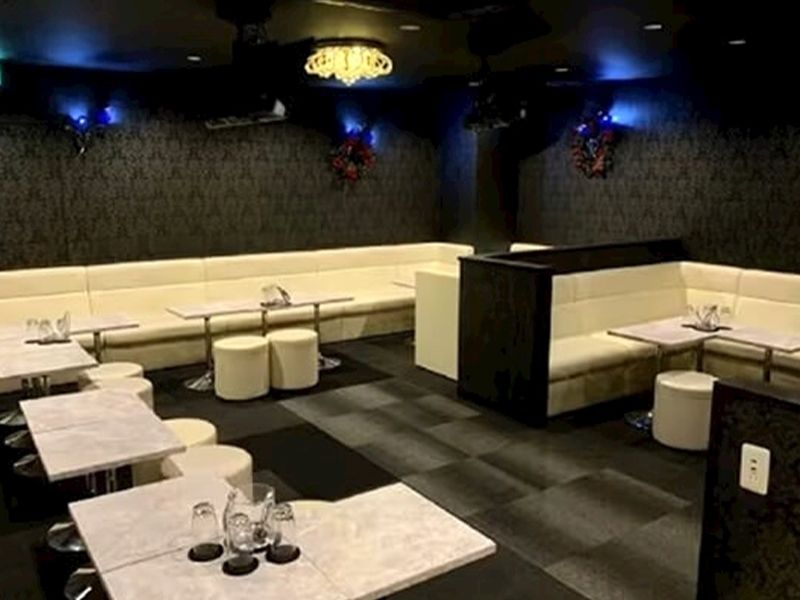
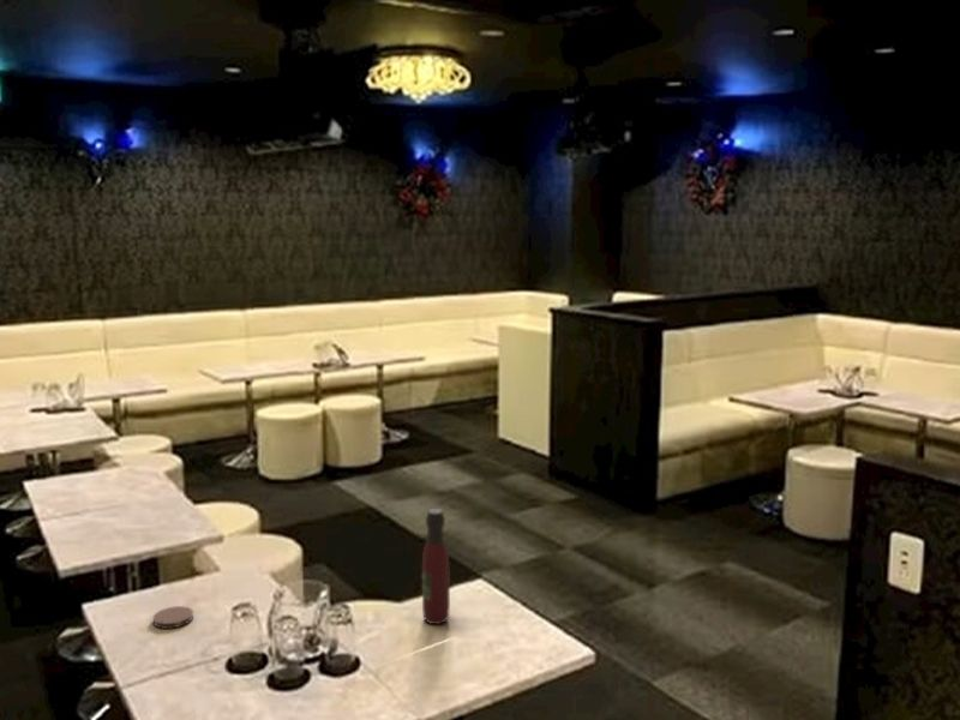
+ coaster (173, 617)
+ wine bottle (436, 565)
